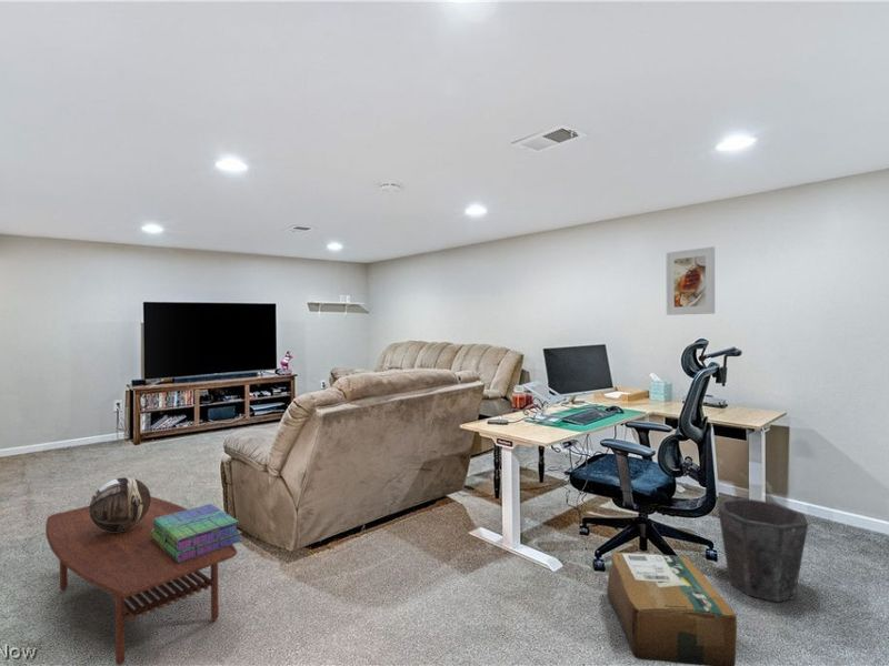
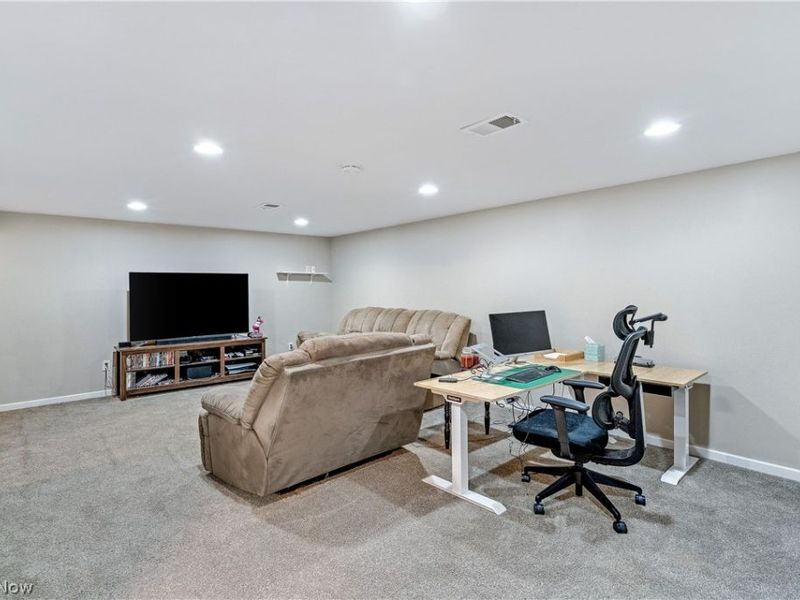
- coffee table (134, 567)
- cardboard box (663, 601)
- decorative bowl (120, 503)
- waste bin (760, 548)
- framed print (689, 282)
- stack of books (196, 529)
